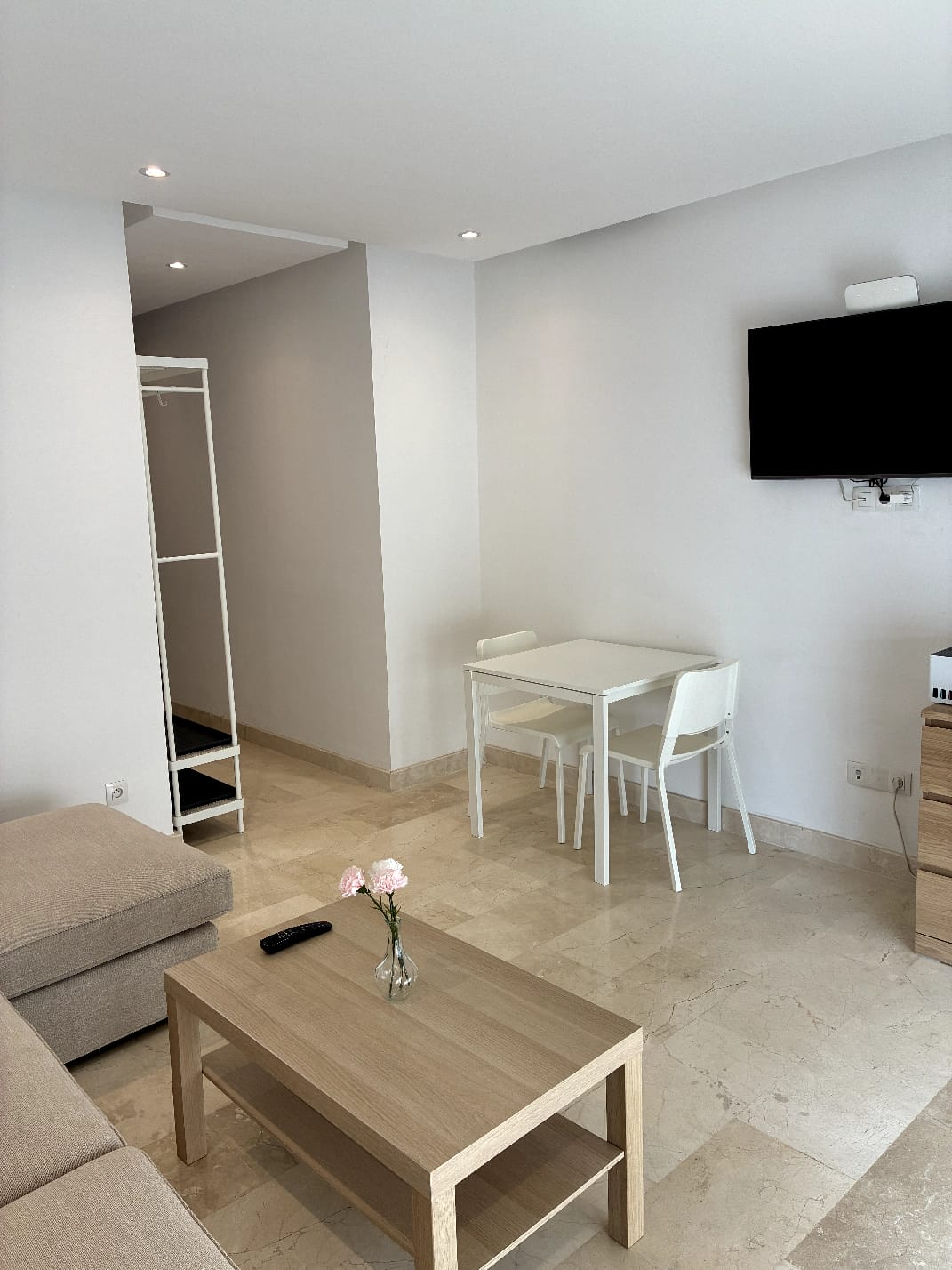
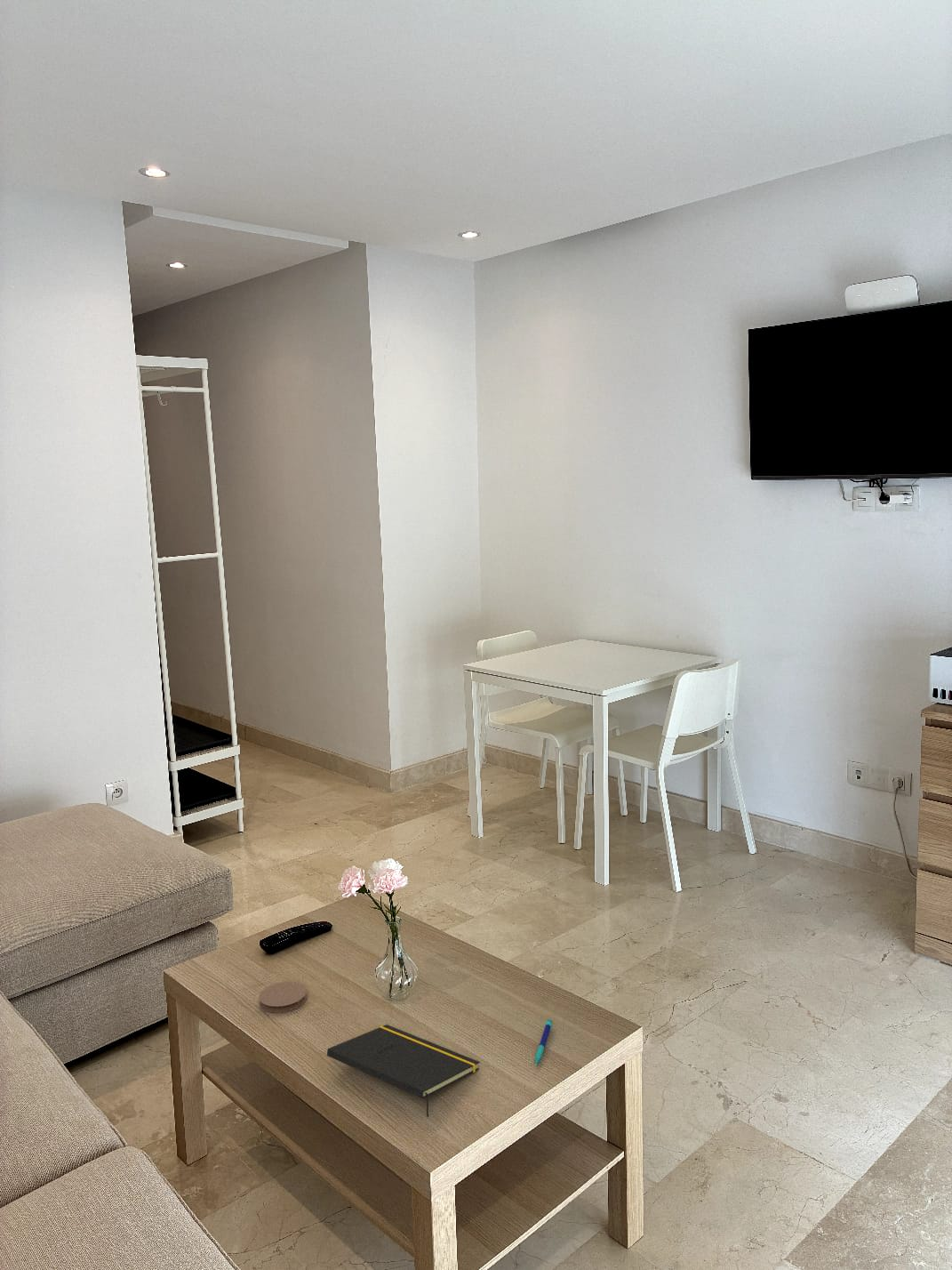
+ notepad (403, 1058)
+ pen (542, 1041)
+ coaster (283, 996)
